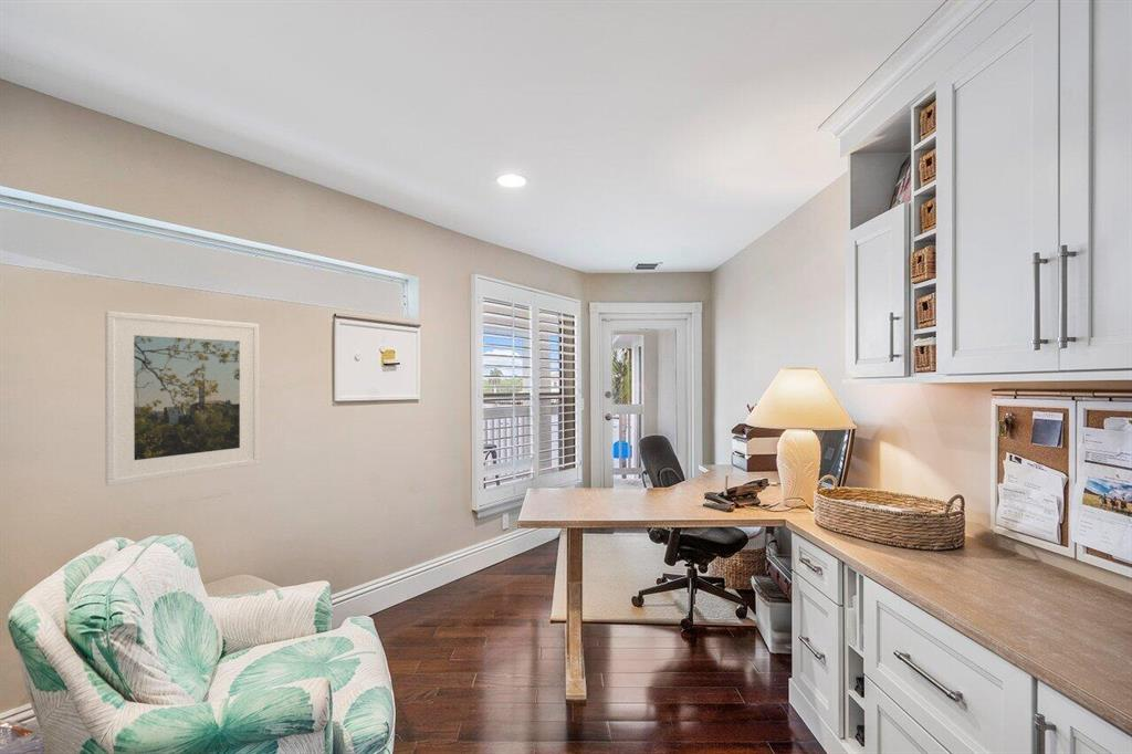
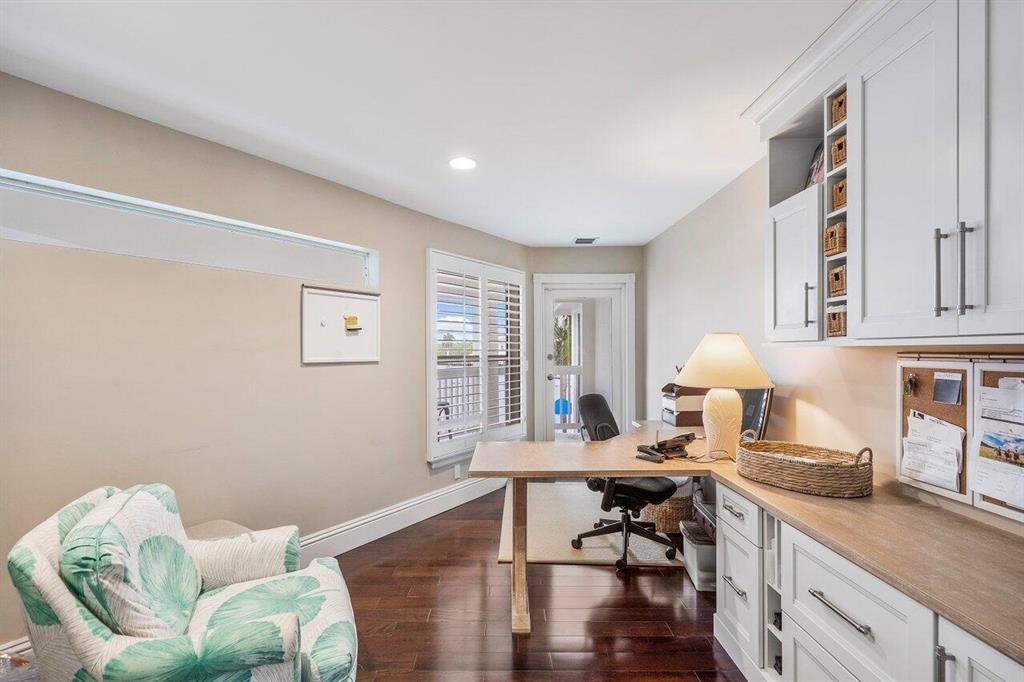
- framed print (190, 396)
